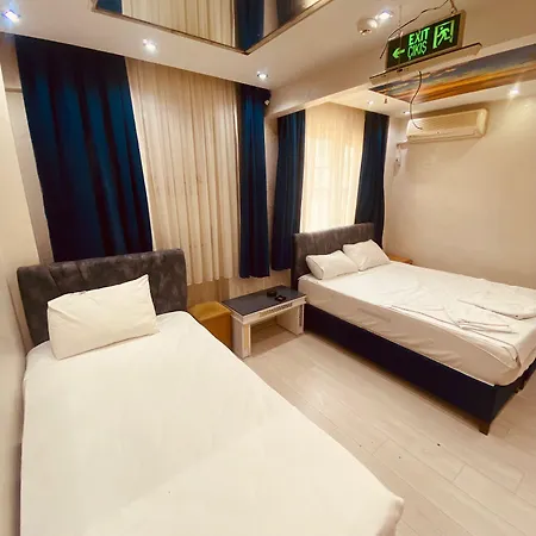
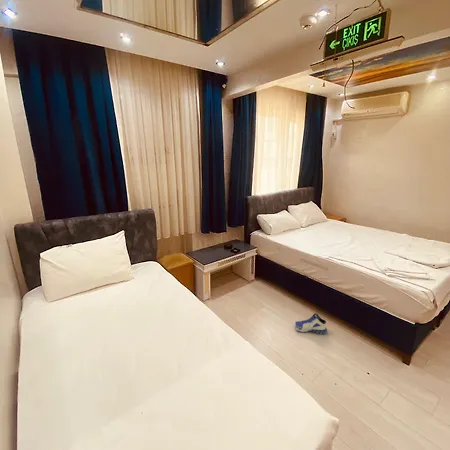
+ sneaker (311, 321)
